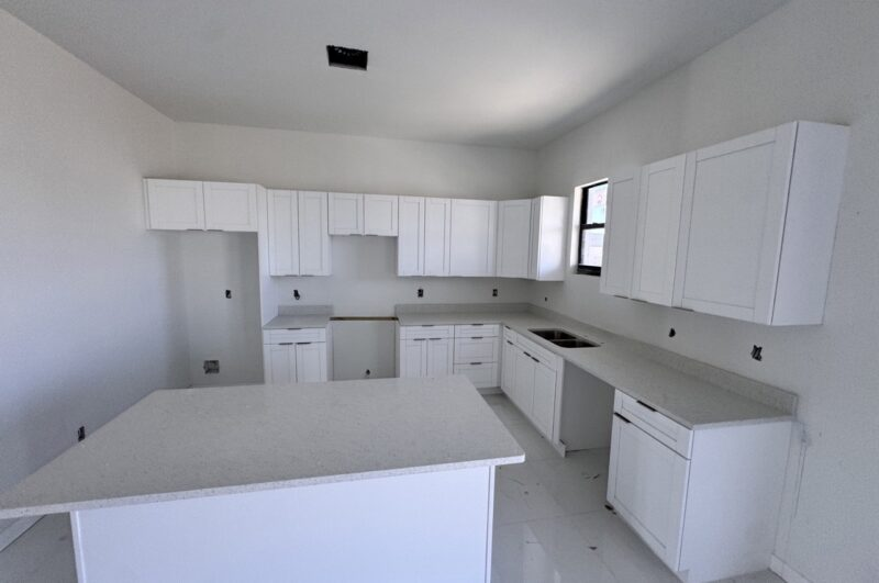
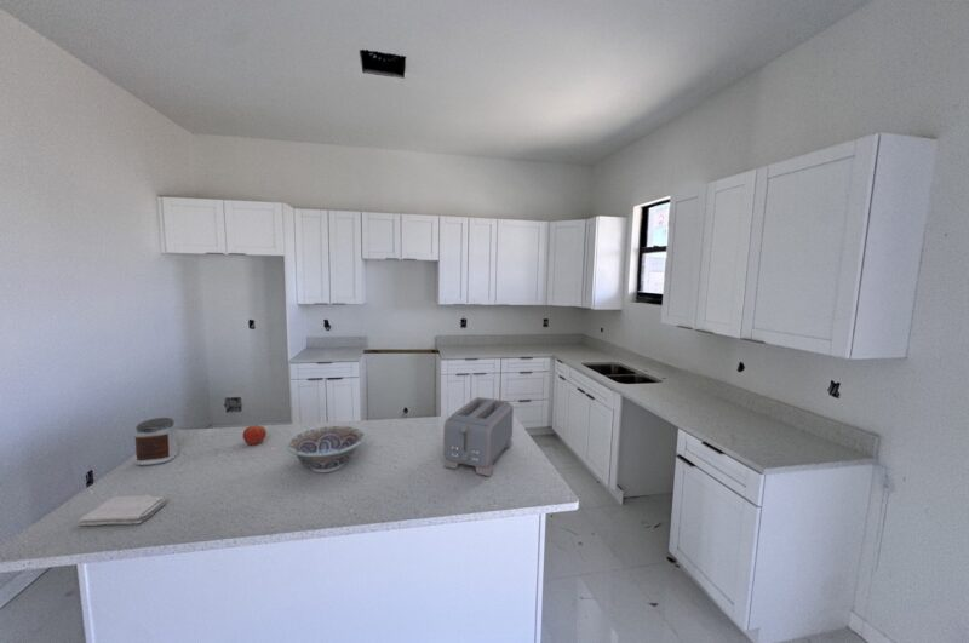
+ toaster (478, 432)
+ decorative bowl (327, 452)
+ washcloth (125, 509)
+ jar (156, 440)
+ apple (254, 434)
